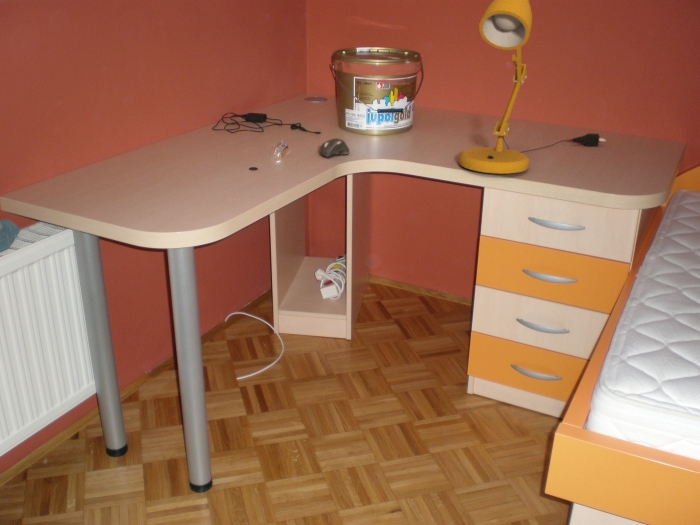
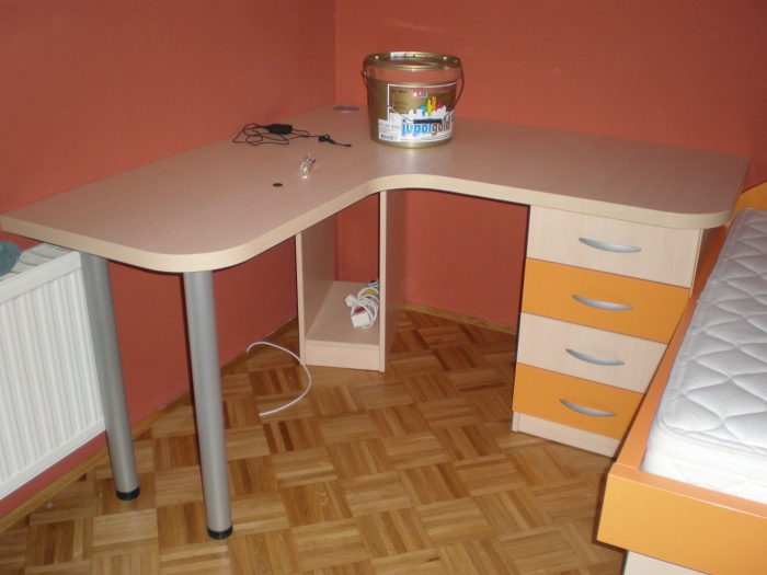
- desk lamp (525, 66)
- computer mouse (335, 146)
